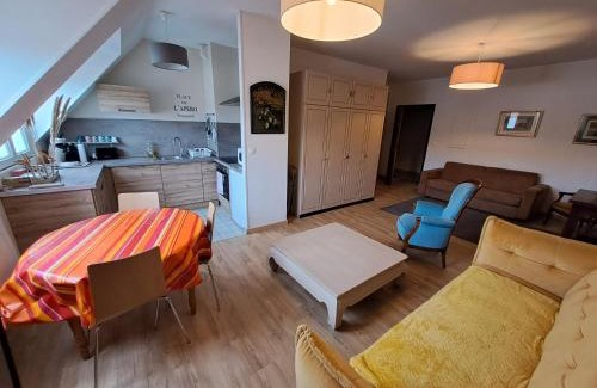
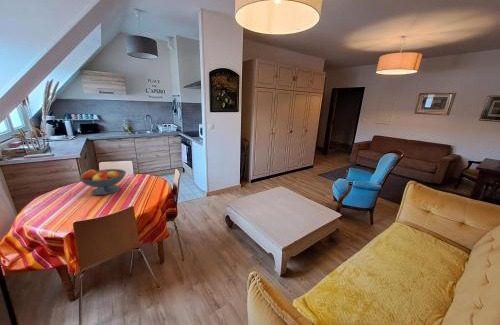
+ fruit bowl (104, 179)
